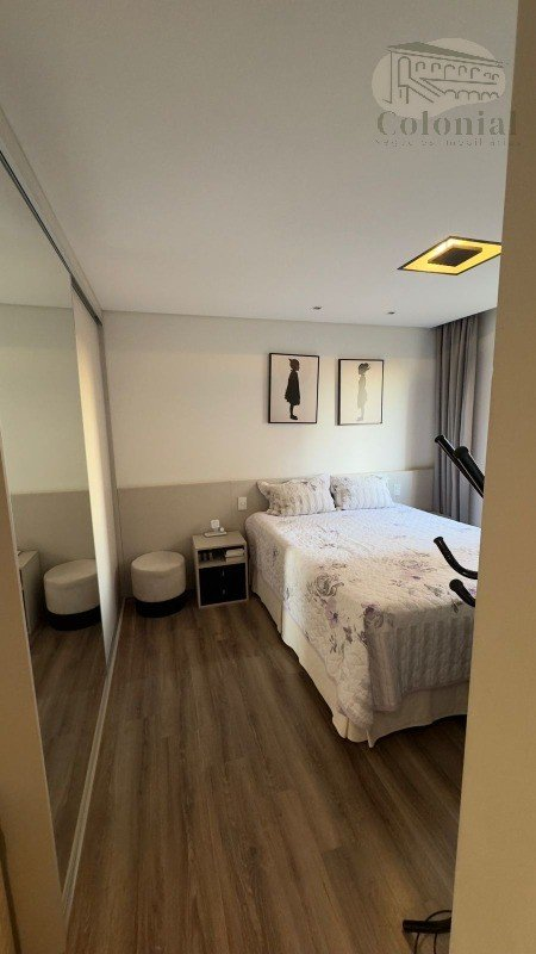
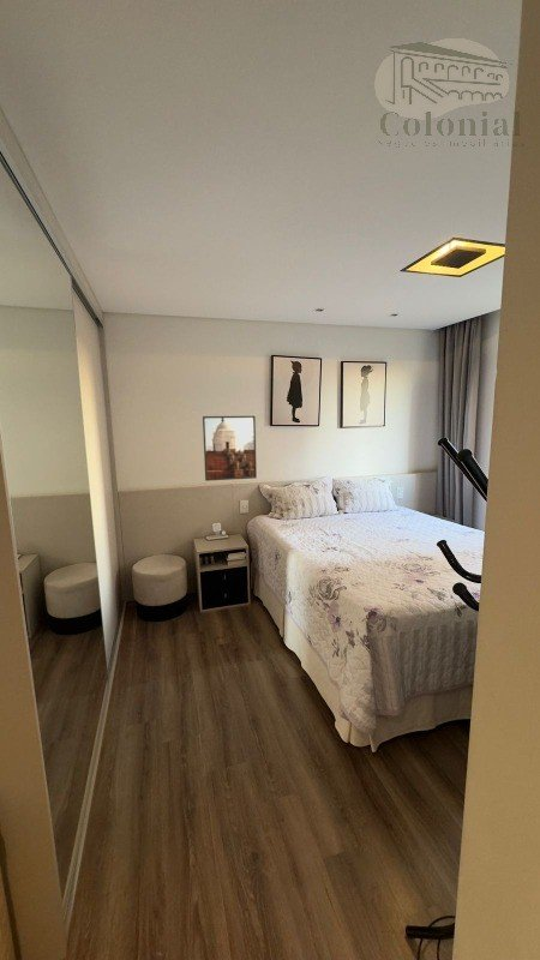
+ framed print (229, 448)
